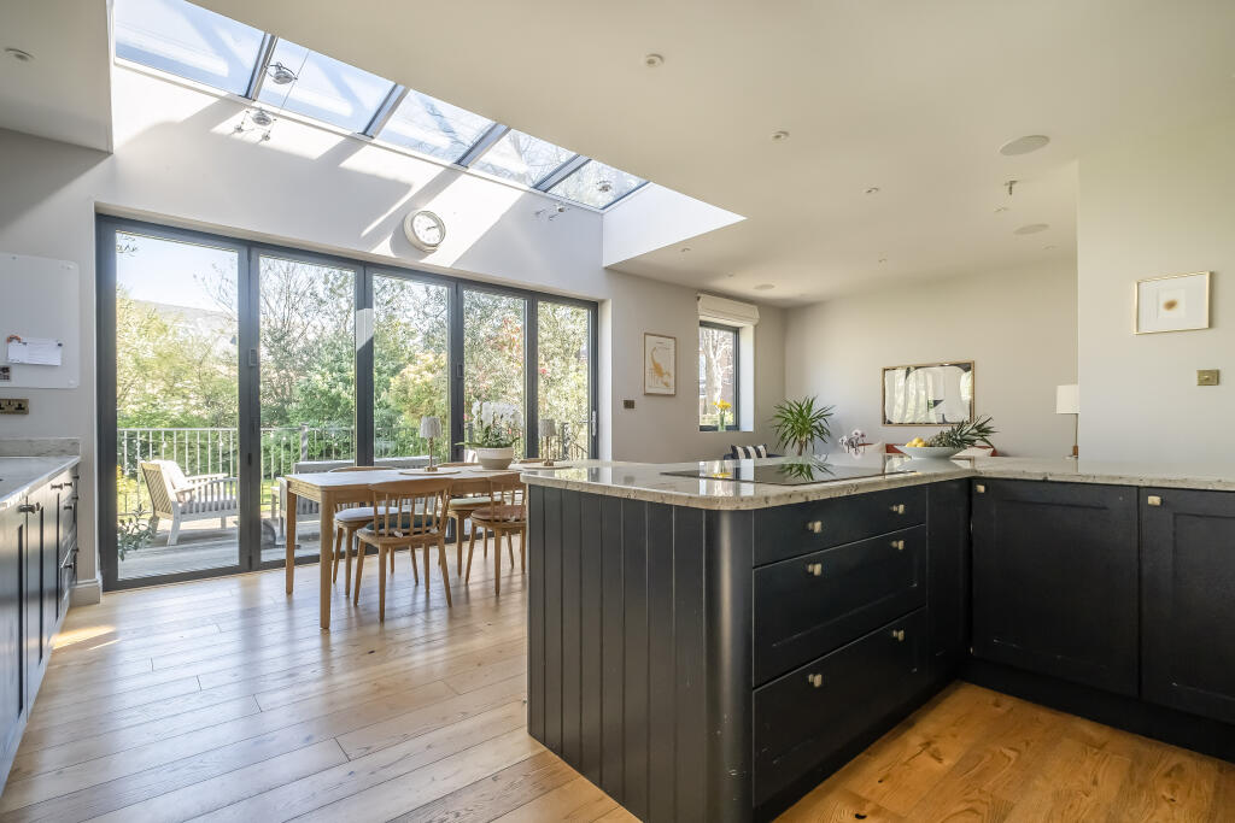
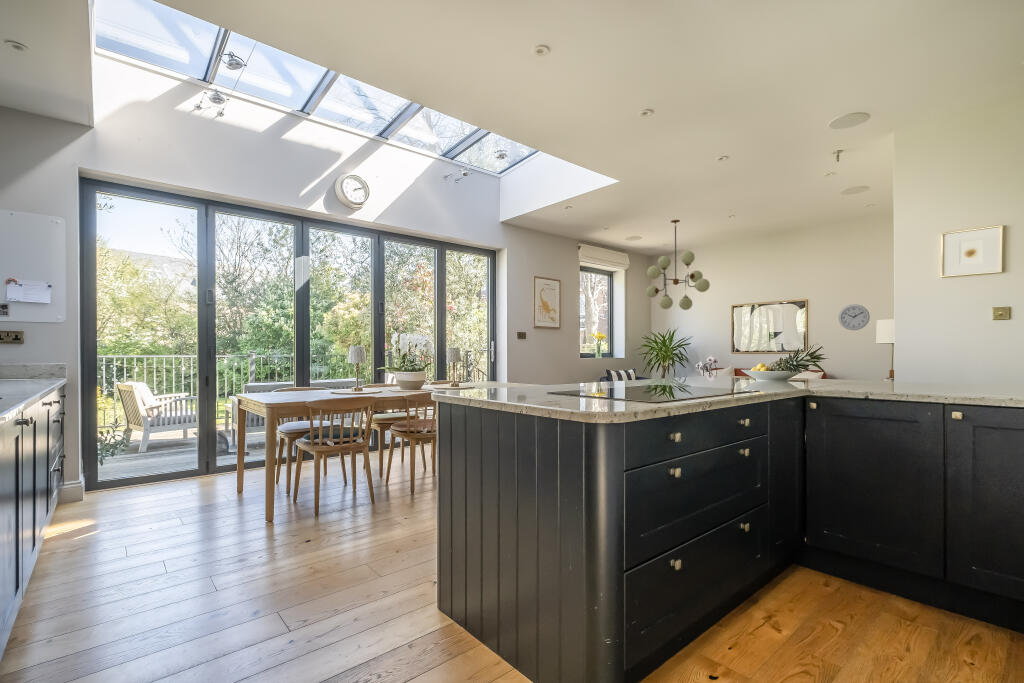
+ wall clock (853, 317)
+ chandelier (675, 265)
